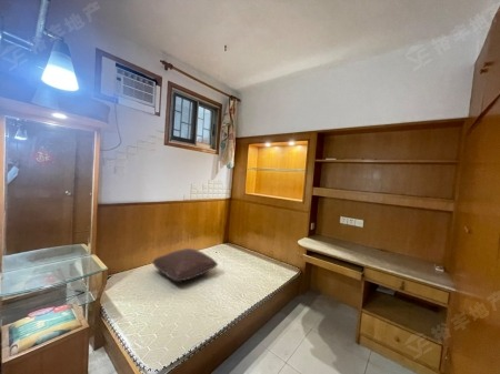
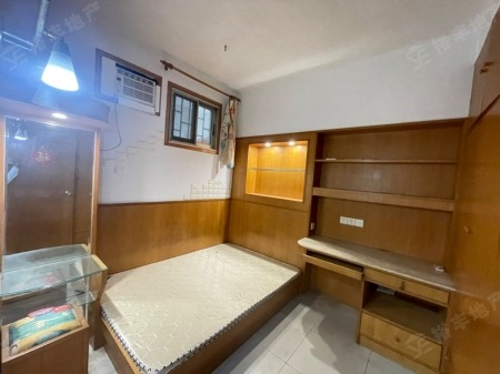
- pillow (186, 263)
